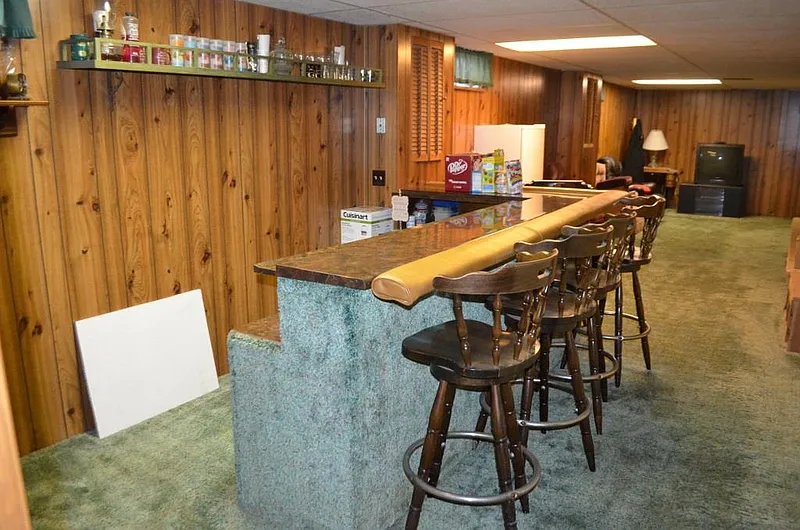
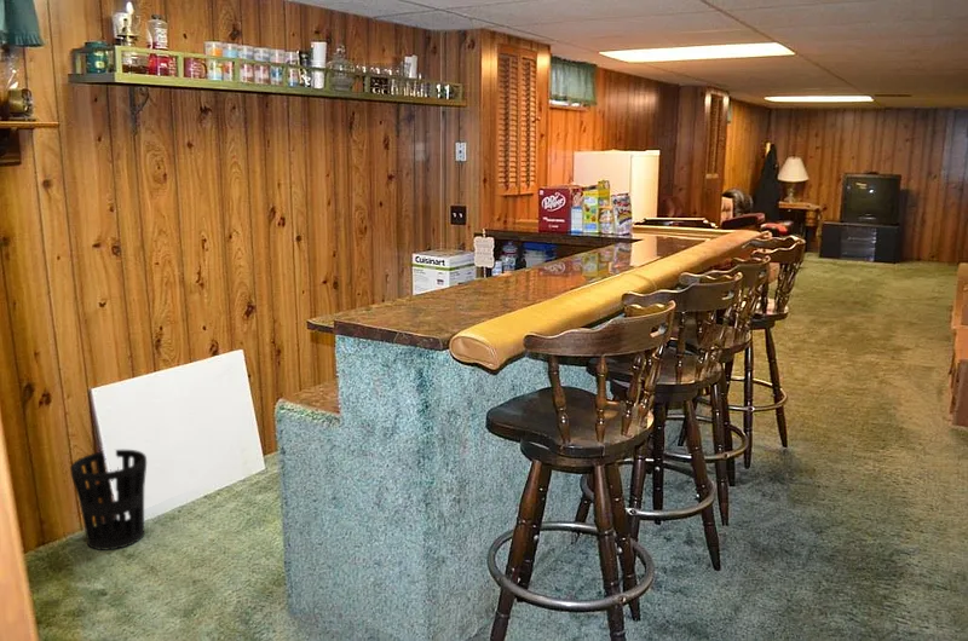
+ wastebasket (110, 499)
